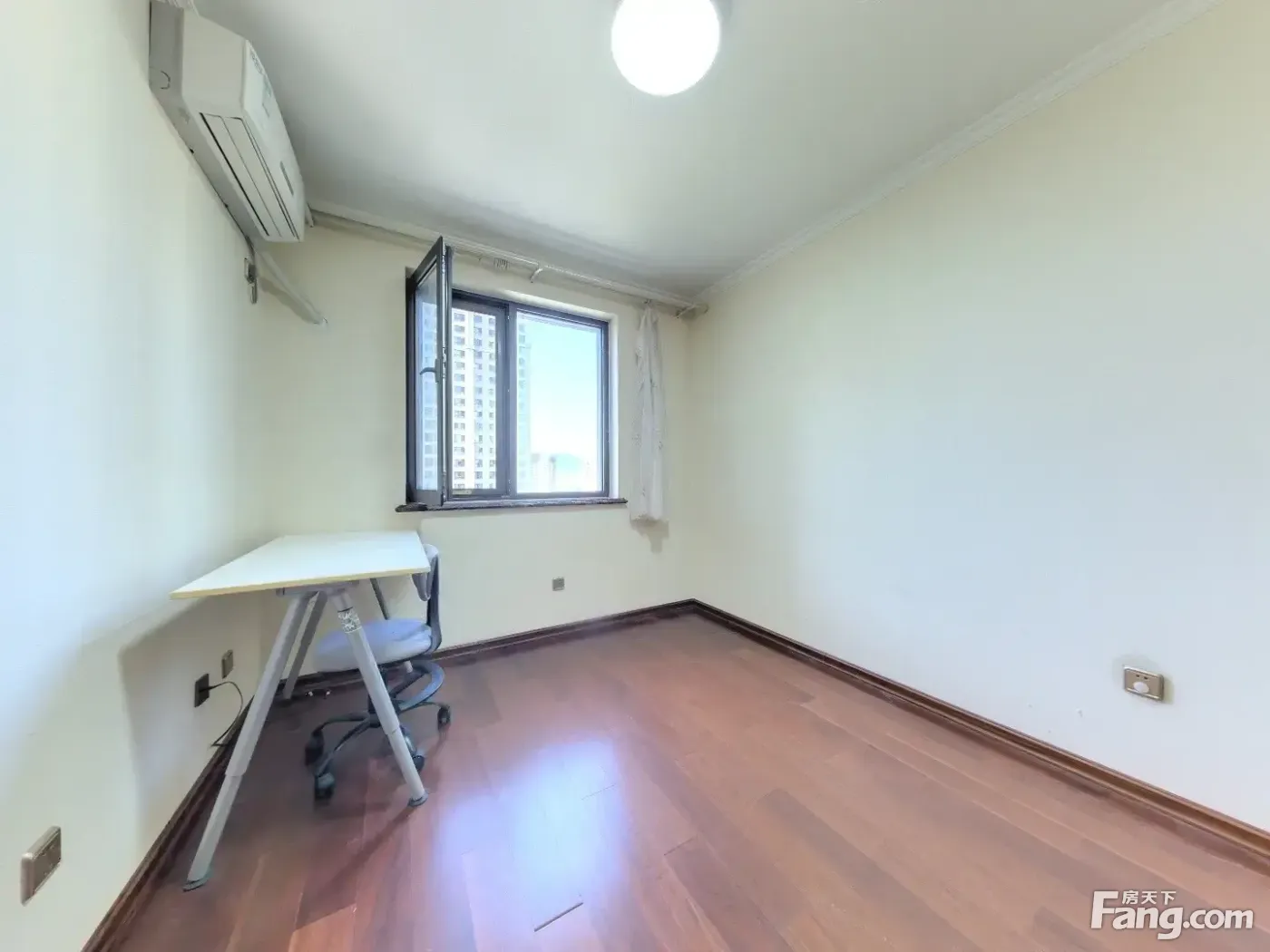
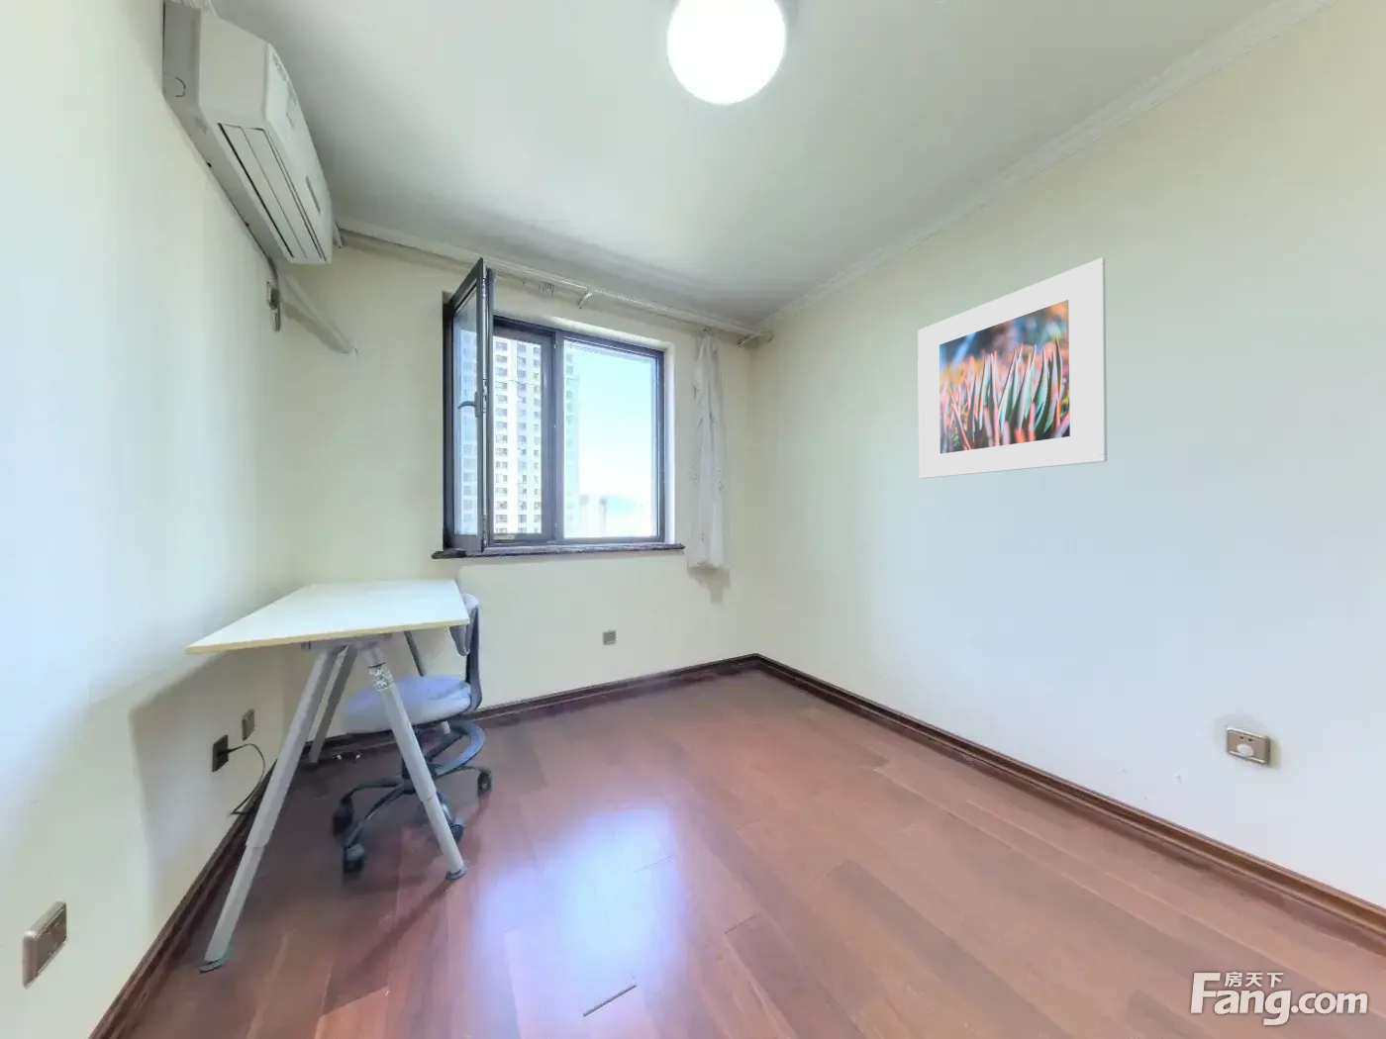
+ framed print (996, 385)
